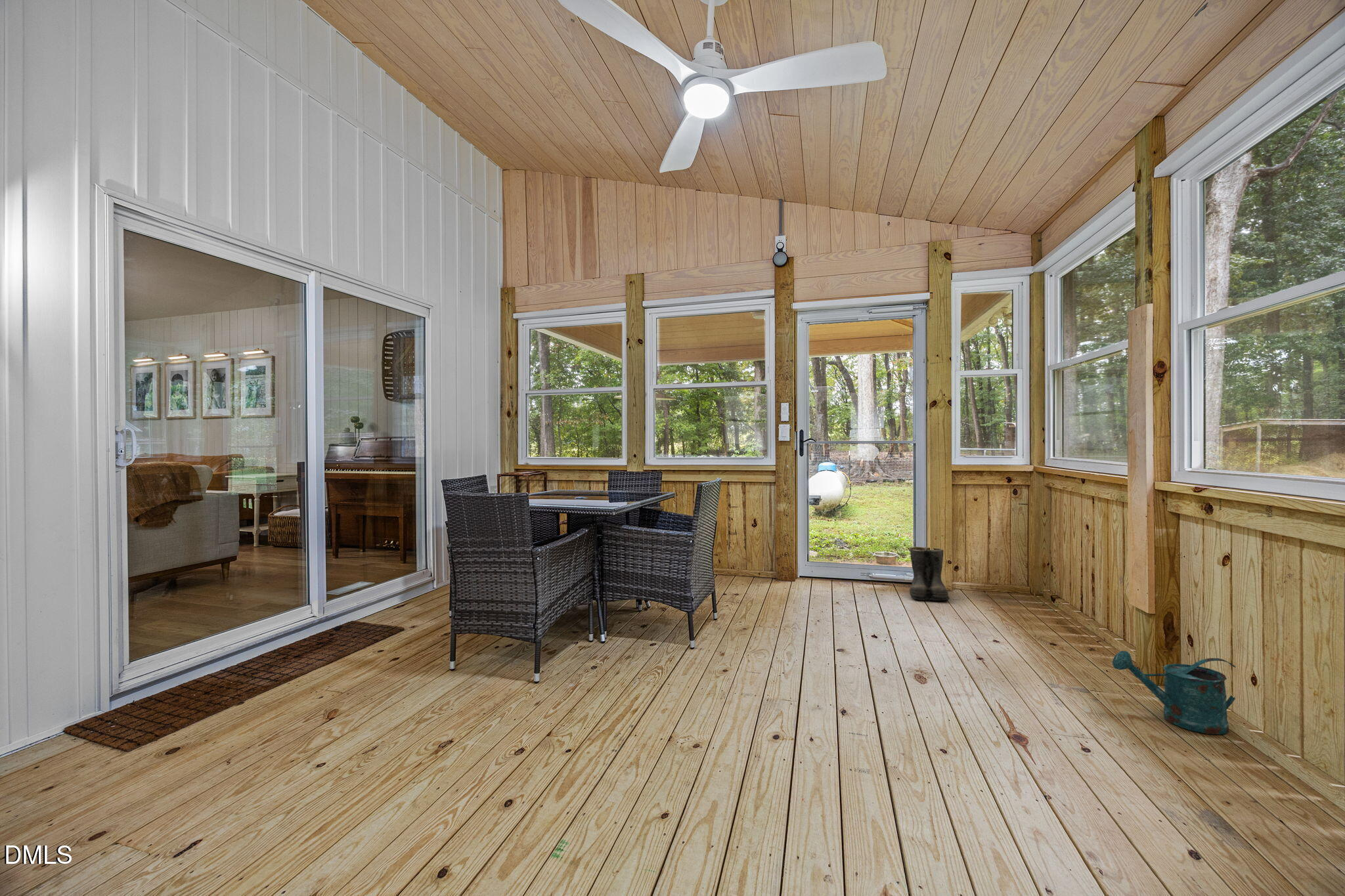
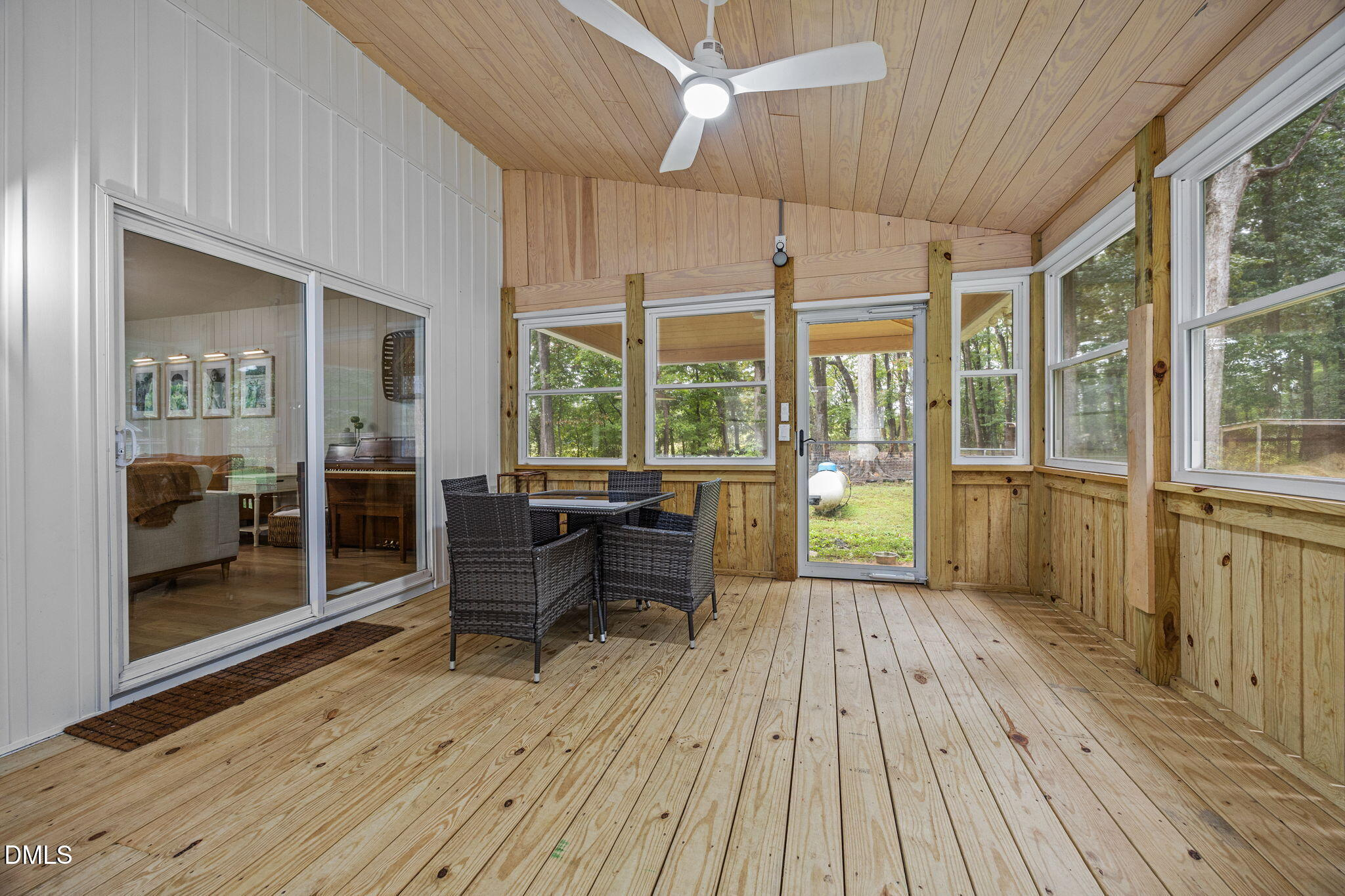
- boots (927, 572)
- watering can (1176, 688)
